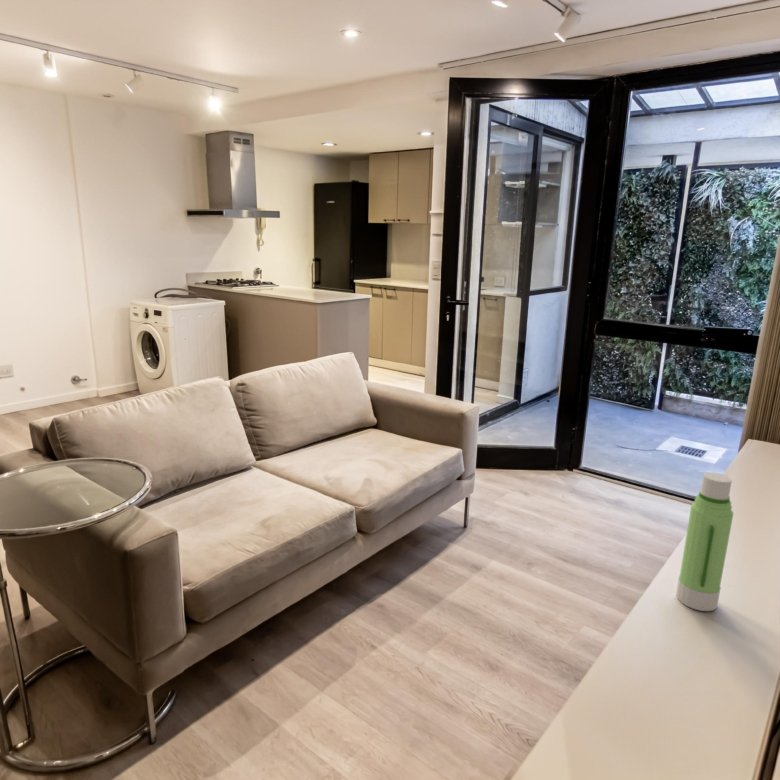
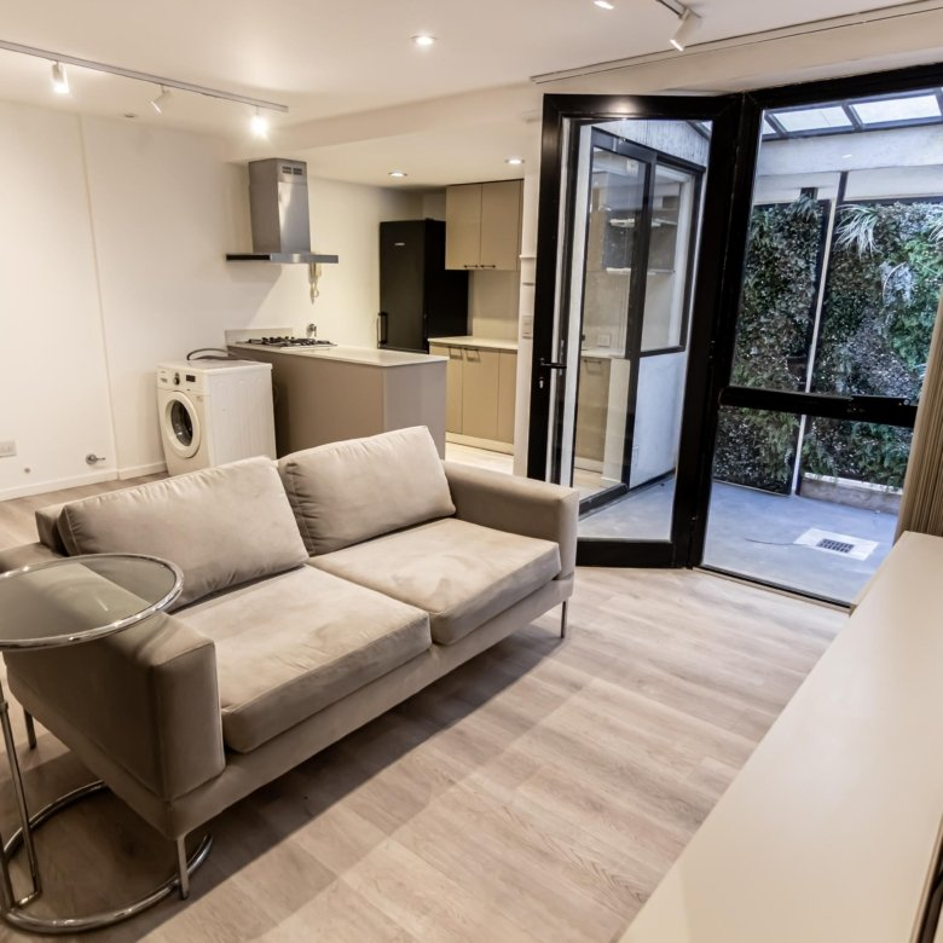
- water bottle (705, 540)
